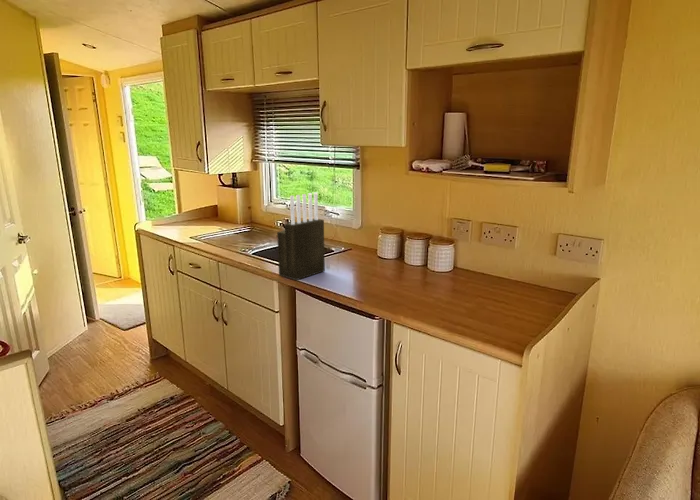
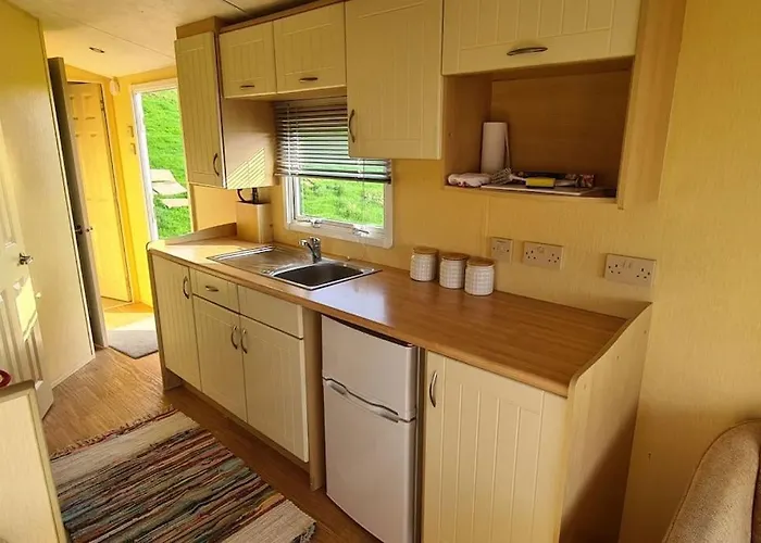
- knife block (299, 234)
